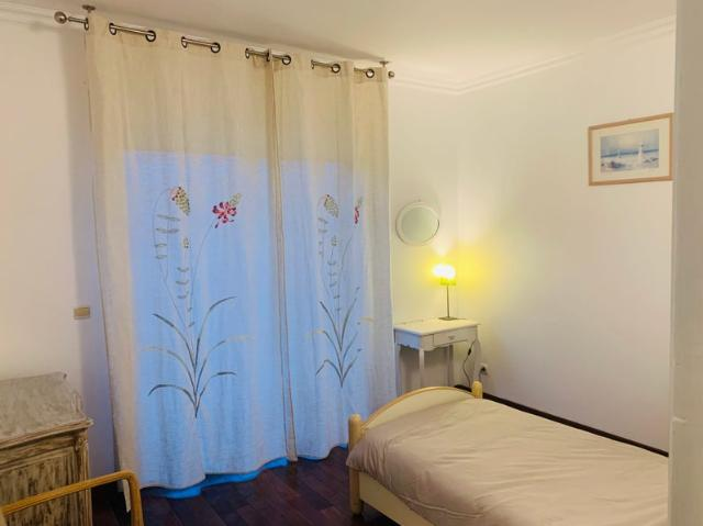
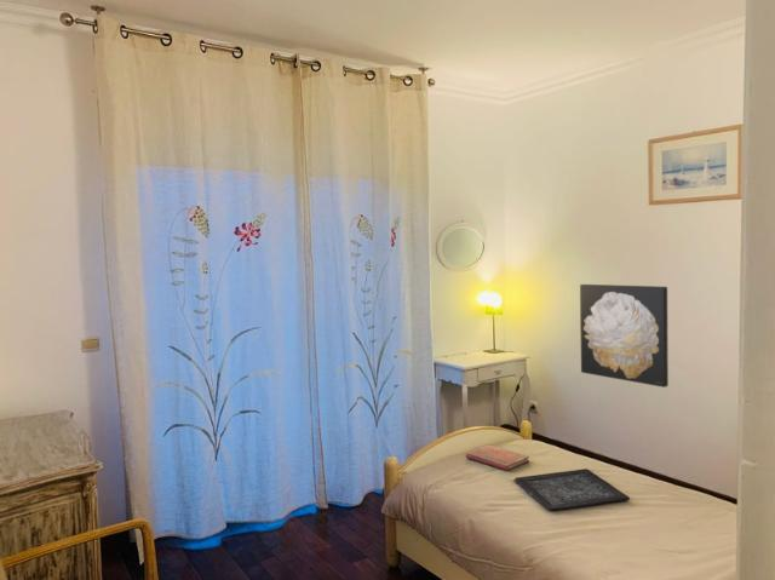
+ diary (496, 456)
+ tray (569, 488)
+ wall art (621, 332)
